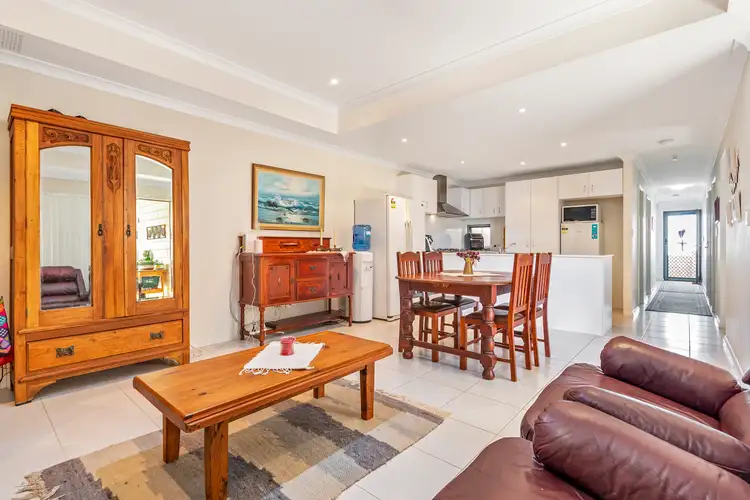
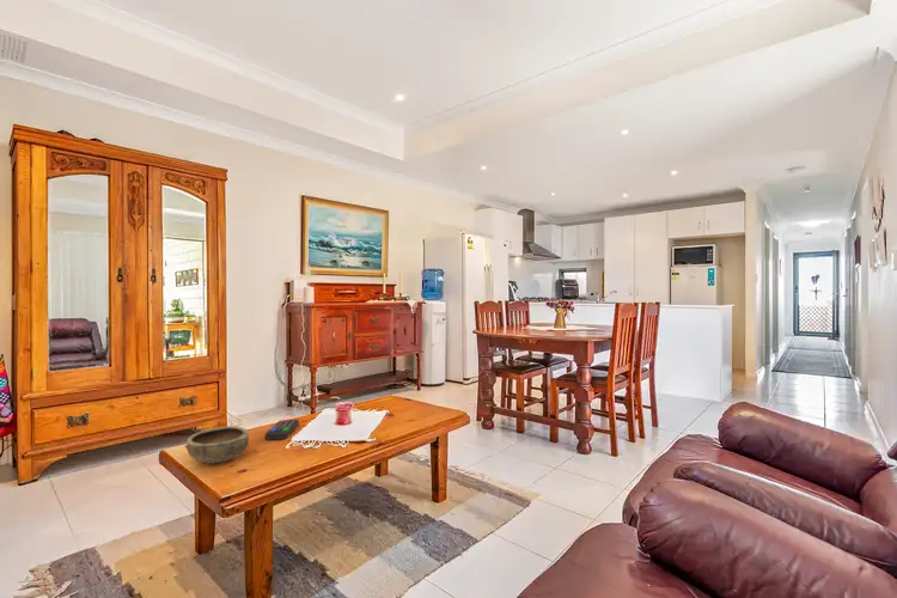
+ bowl (216, 447)
+ remote control (282, 428)
